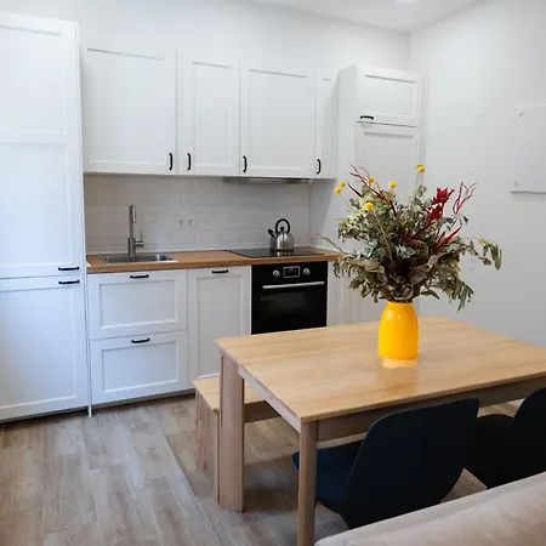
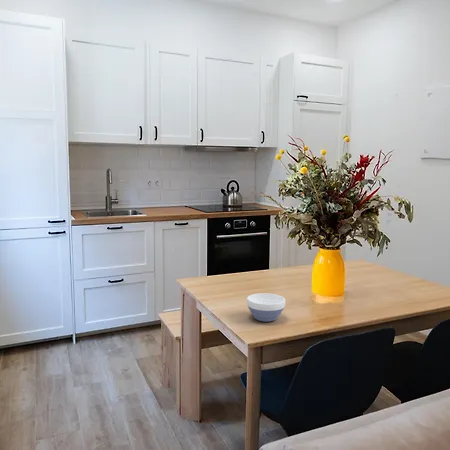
+ bowl (265, 308)
